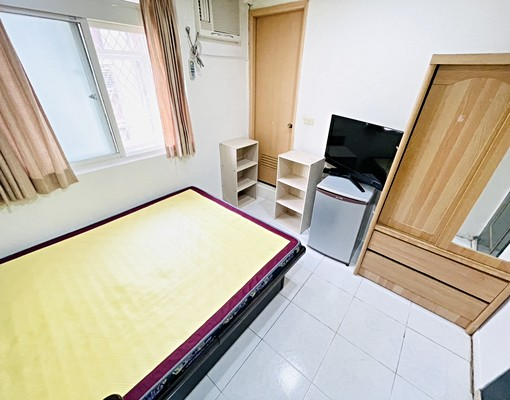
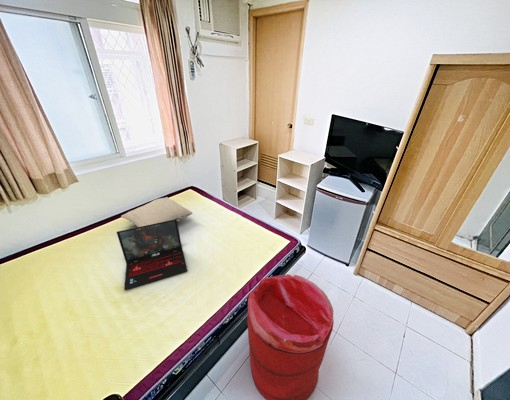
+ laptop (152, 252)
+ pillow (157, 214)
+ laundry hamper (285, 336)
